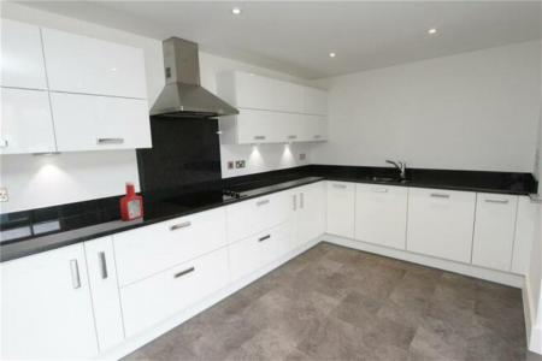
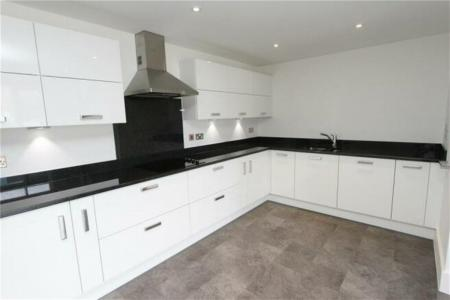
- soap bottle (131, 200)
